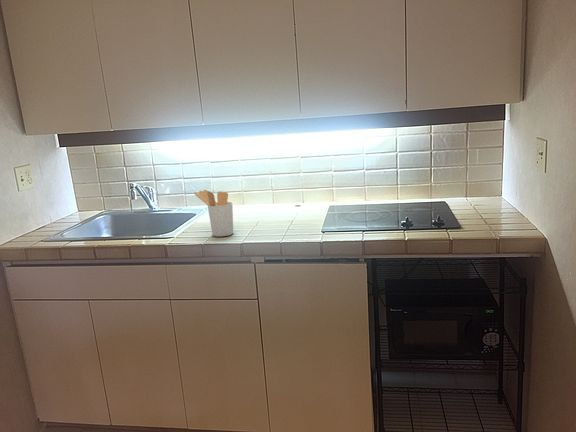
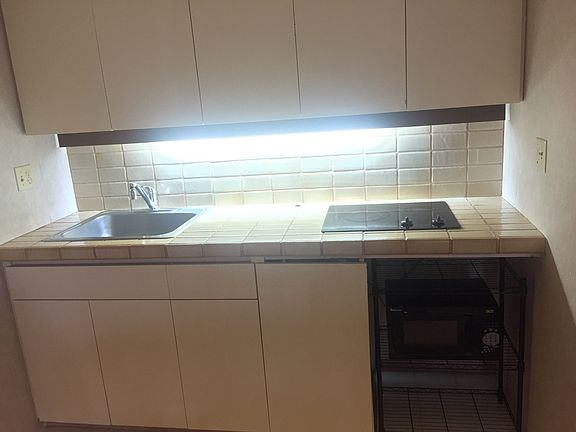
- utensil holder (215, 211)
